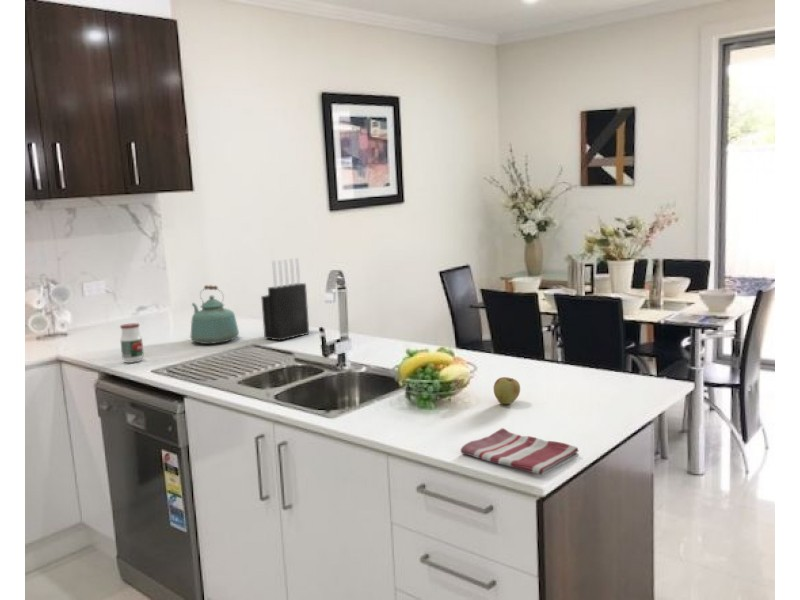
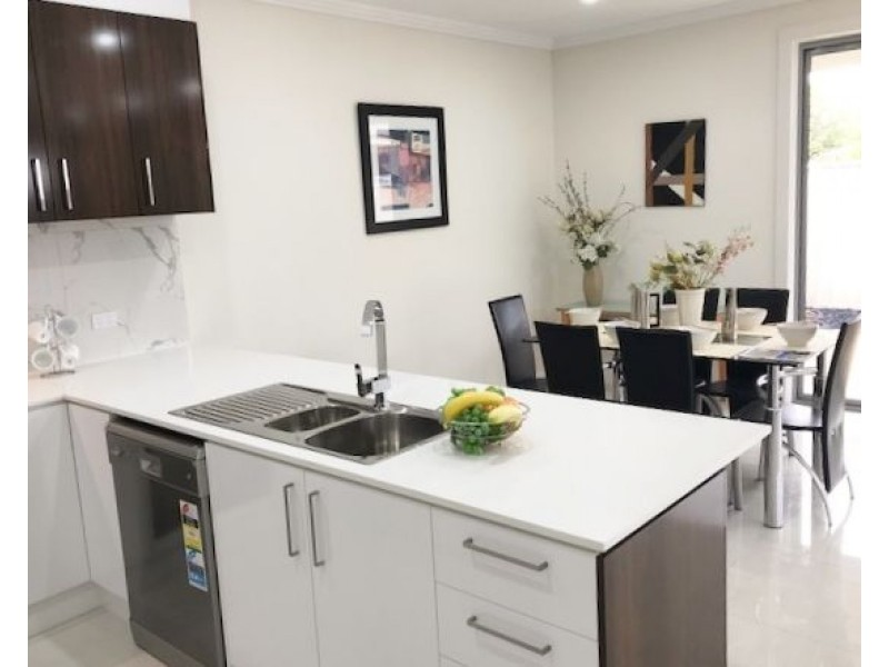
- kettle (210, 312)
- dish towel (519, 449)
- jar (131, 342)
- knife block (282, 298)
- apple (507, 389)
